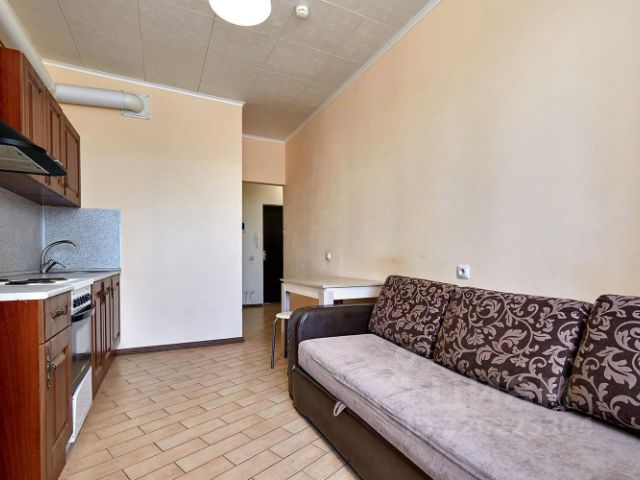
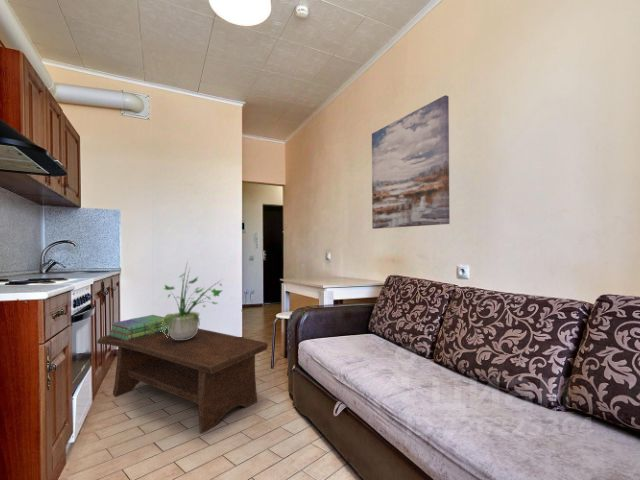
+ stack of books (141, 326)
+ potted plant (192, 299)
+ wall art (404, 172)
+ coffee table (183, 368)
